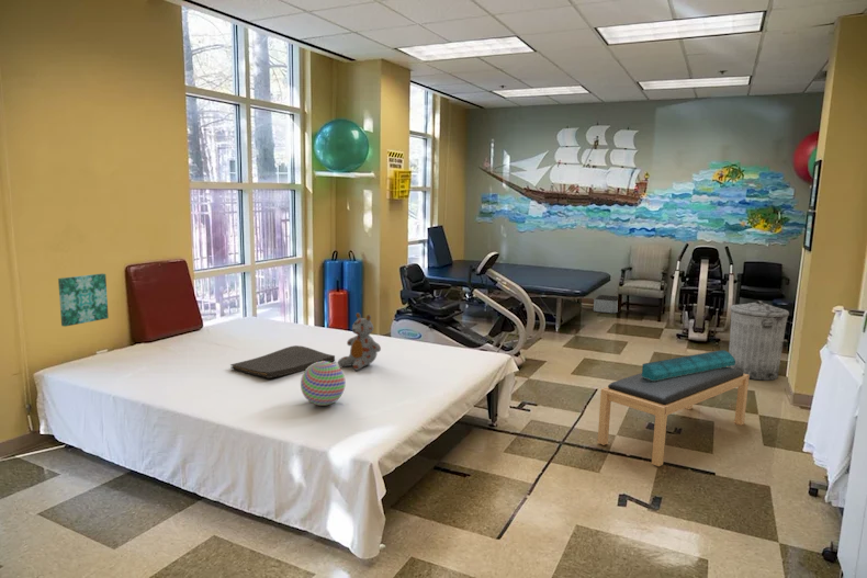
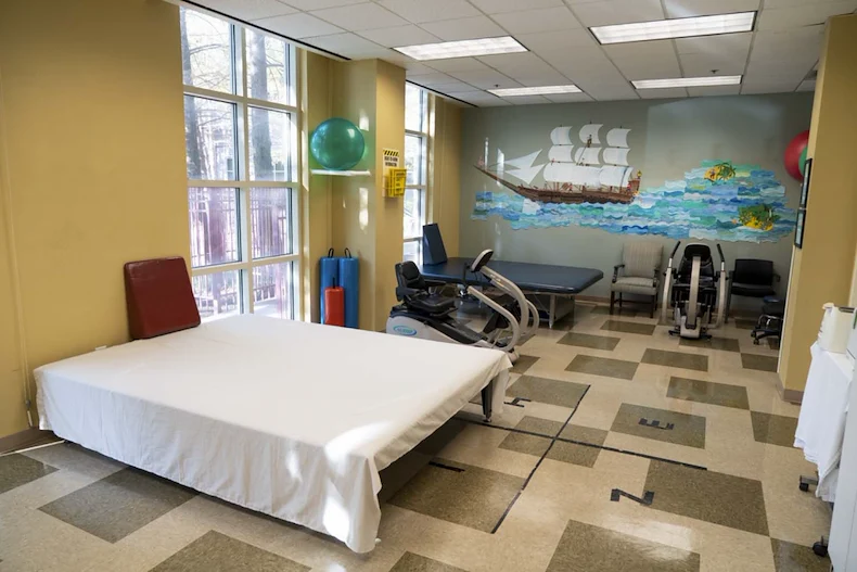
- storage bin (607, 303)
- foam roller (690, 364)
- wall art (83, 298)
- toy ball (323, 383)
- trash can (755, 337)
- hand towel (283, 360)
- bench (676, 404)
- stuffed bear (358, 340)
